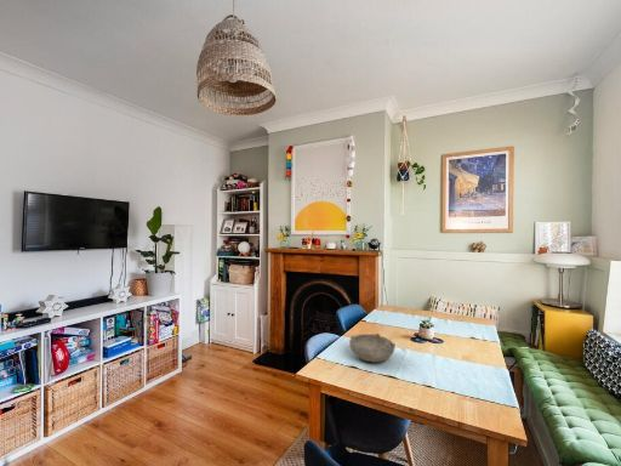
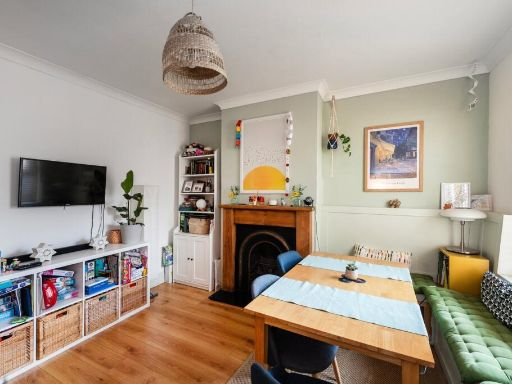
- bowl (371, 348)
